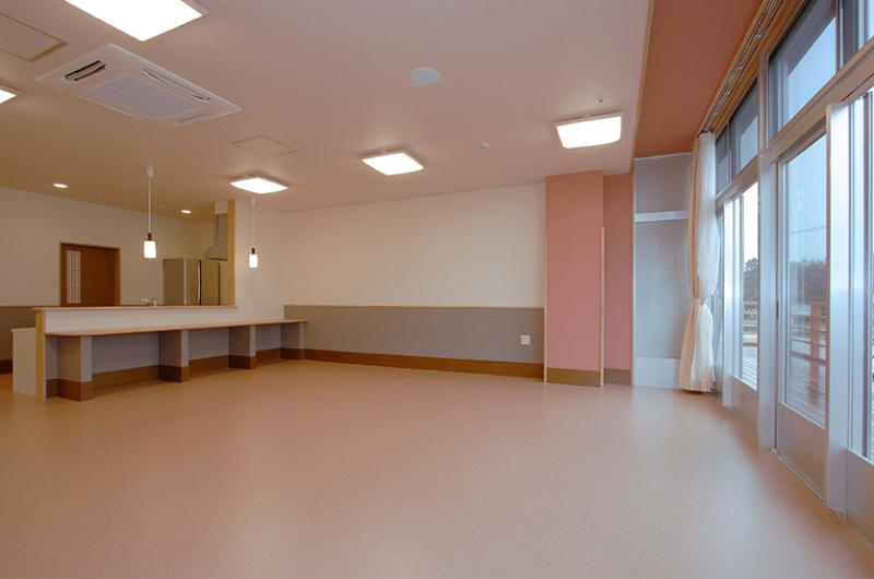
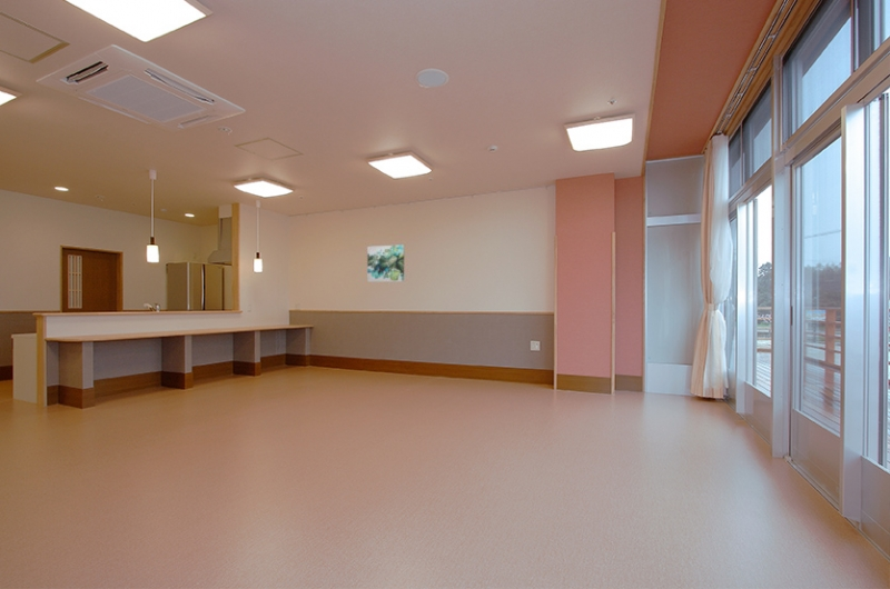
+ wall art (385, 263)
